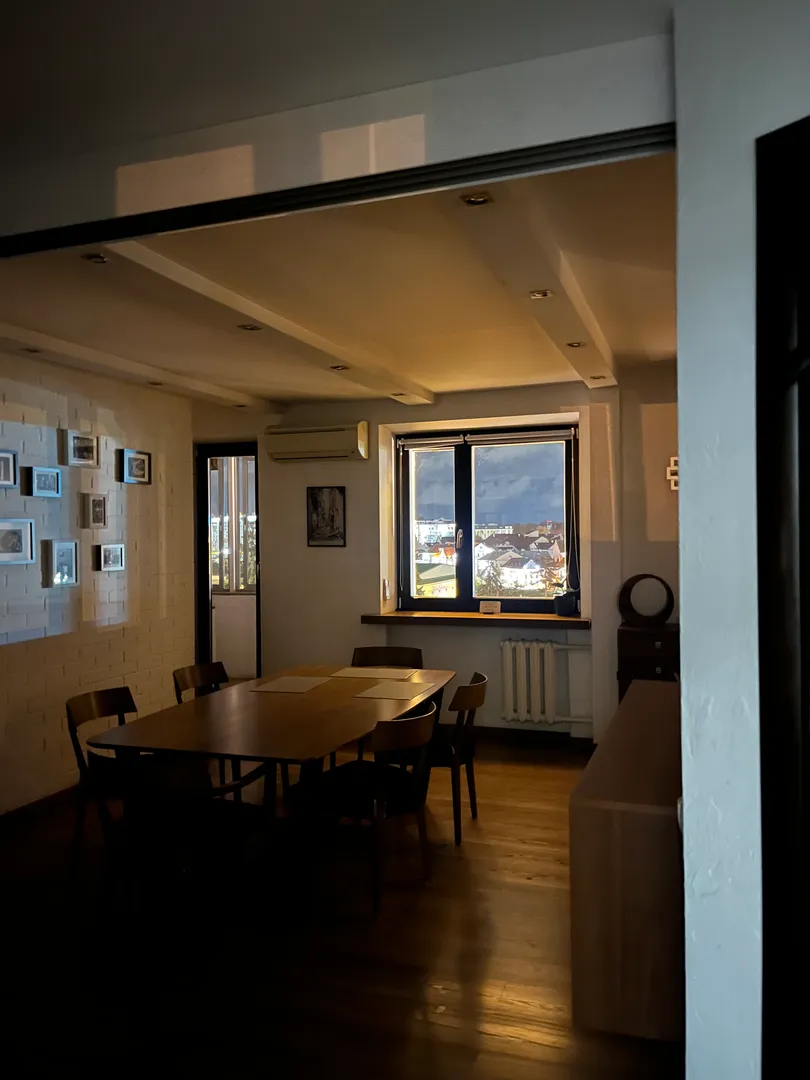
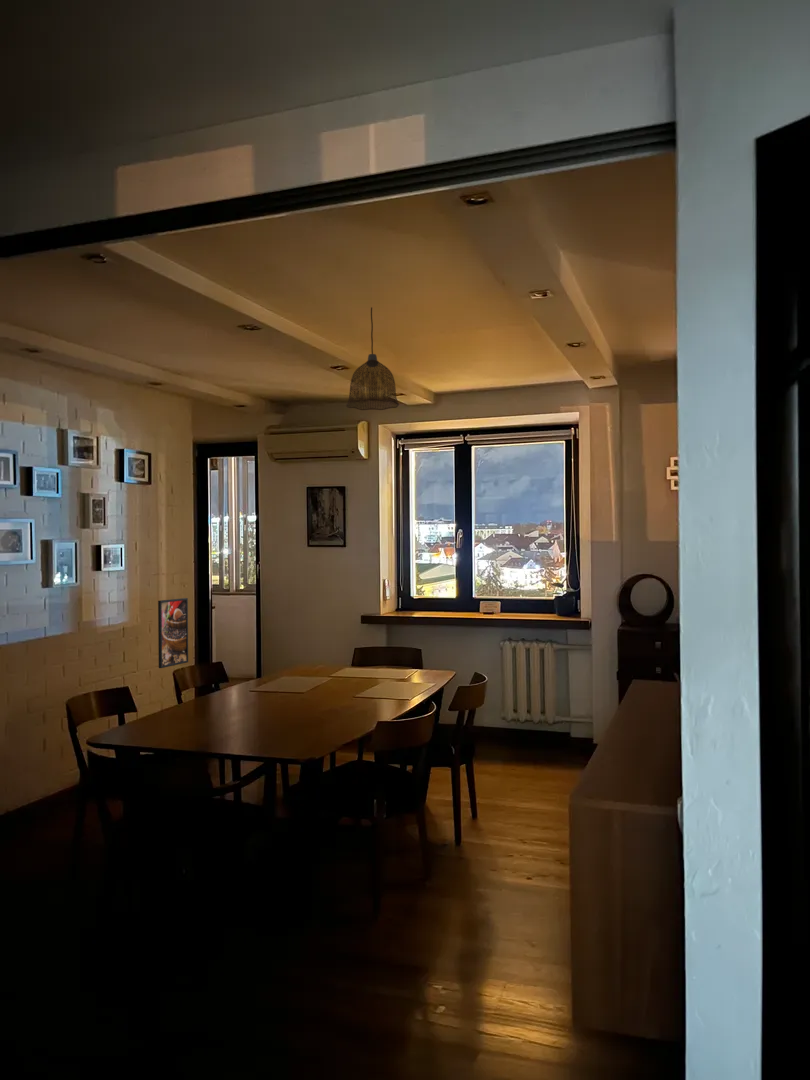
+ pendant lamp (372, 356)
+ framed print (173, 632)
